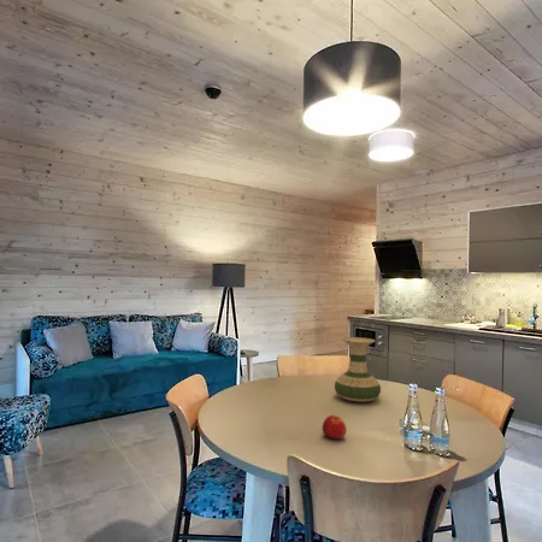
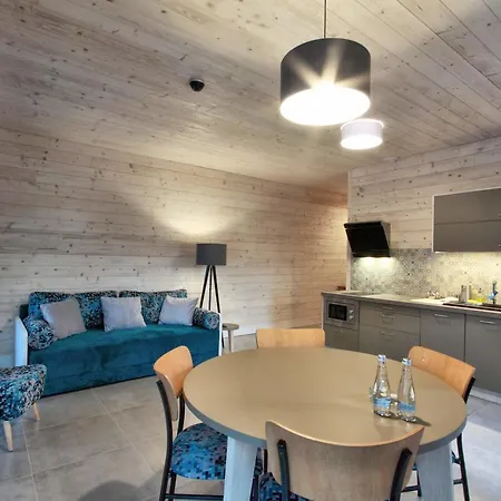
- vase (358, 369)
- apple (334, 425)
